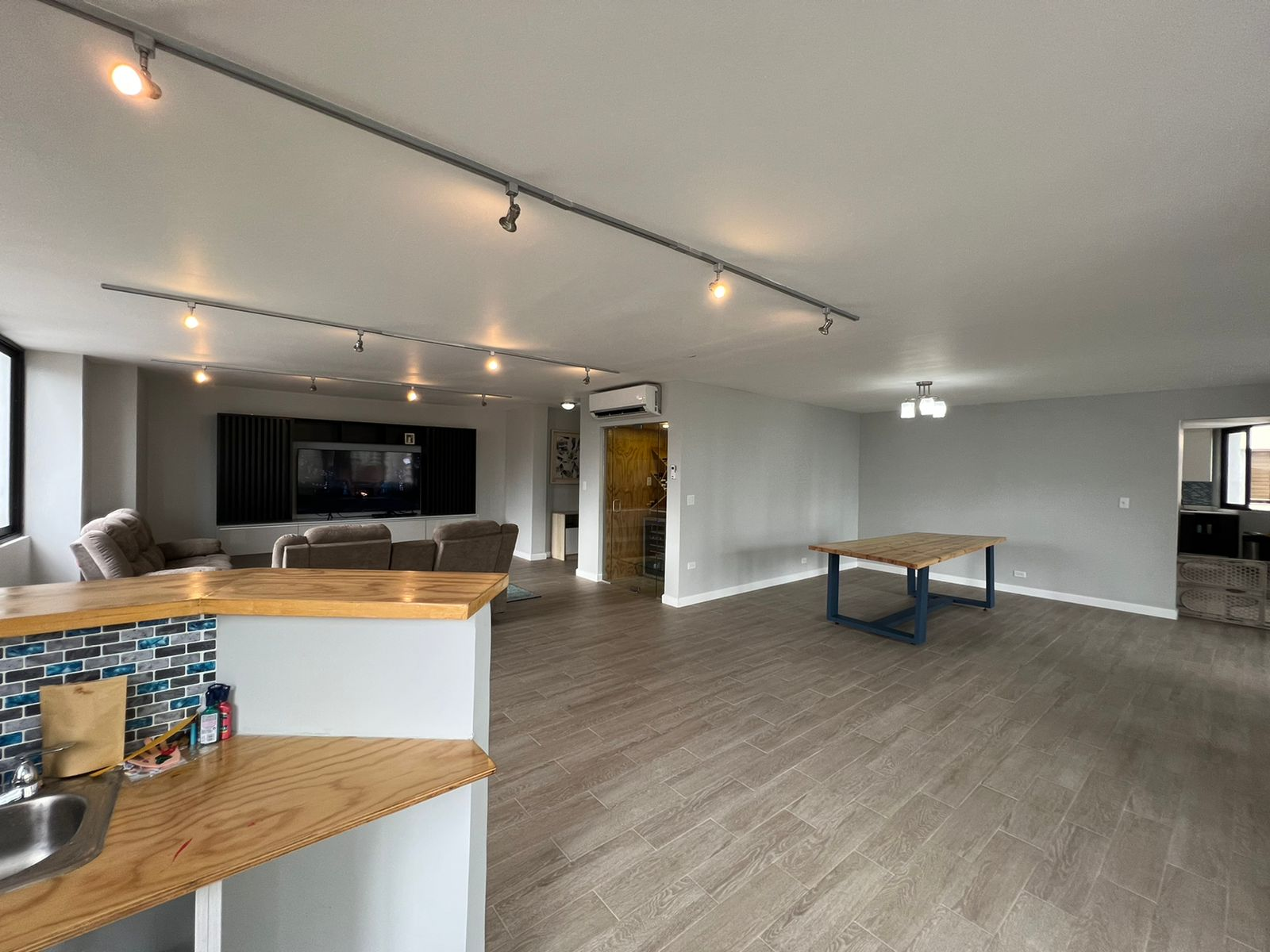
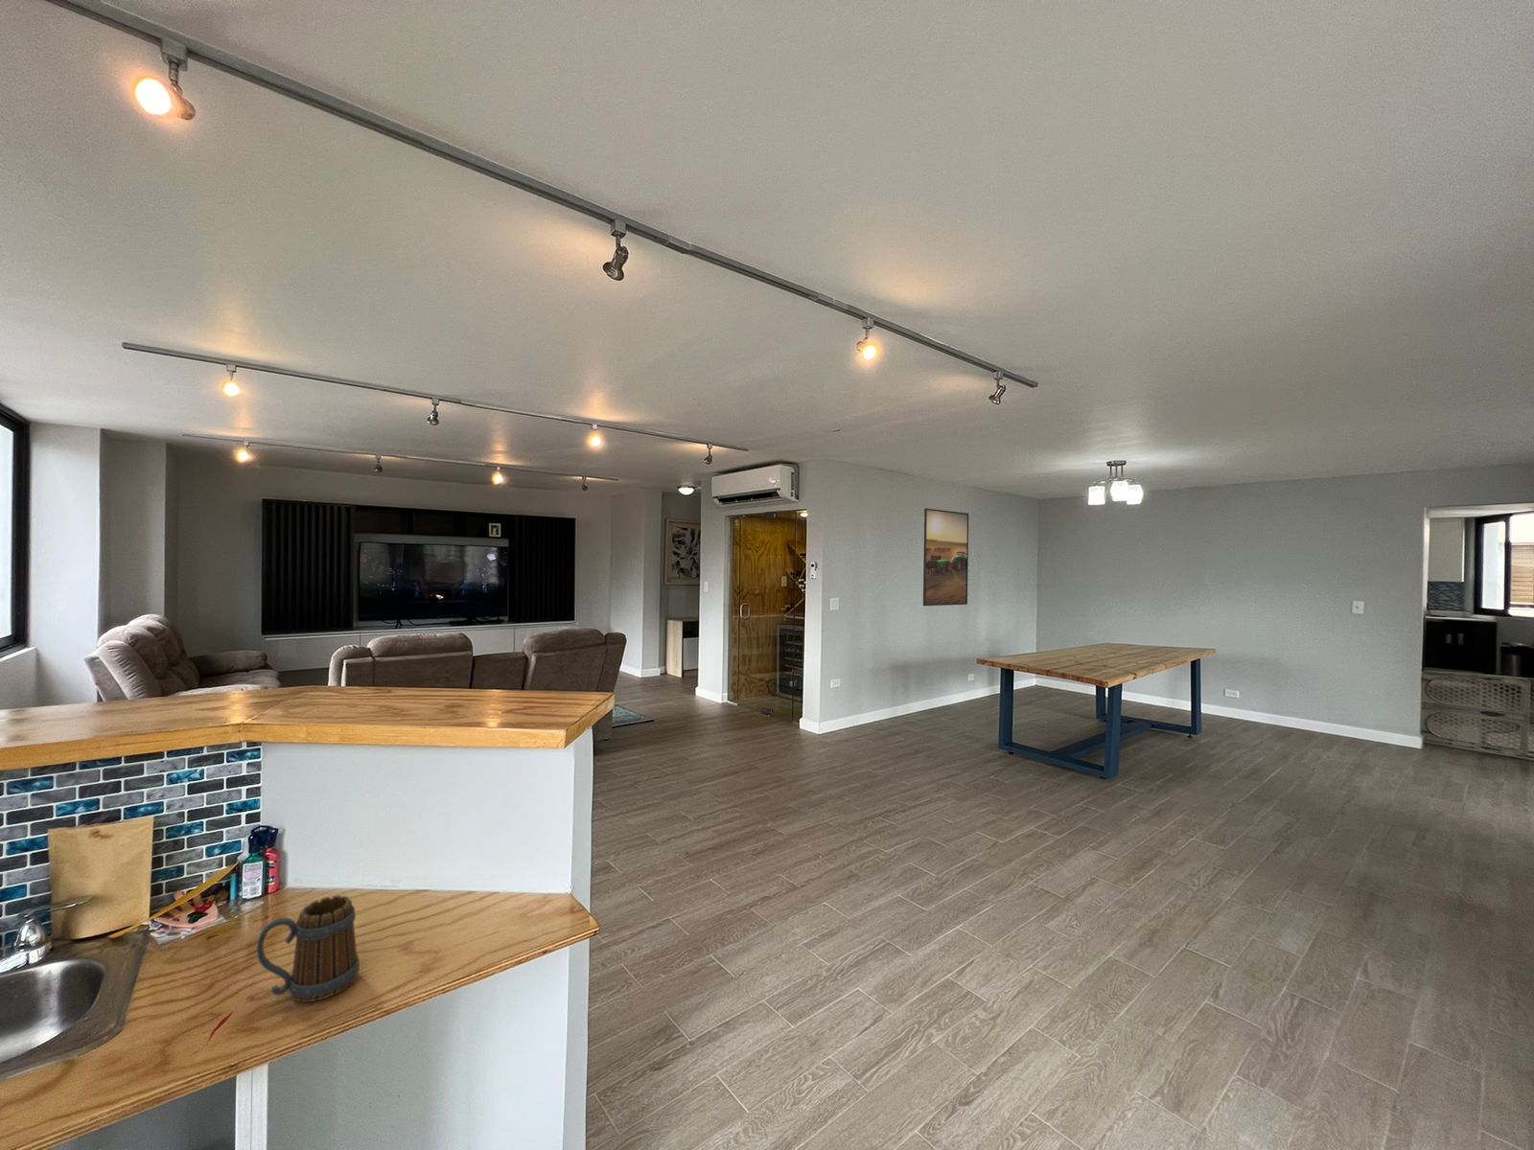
+ mug (310, 948)
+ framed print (946, 558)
